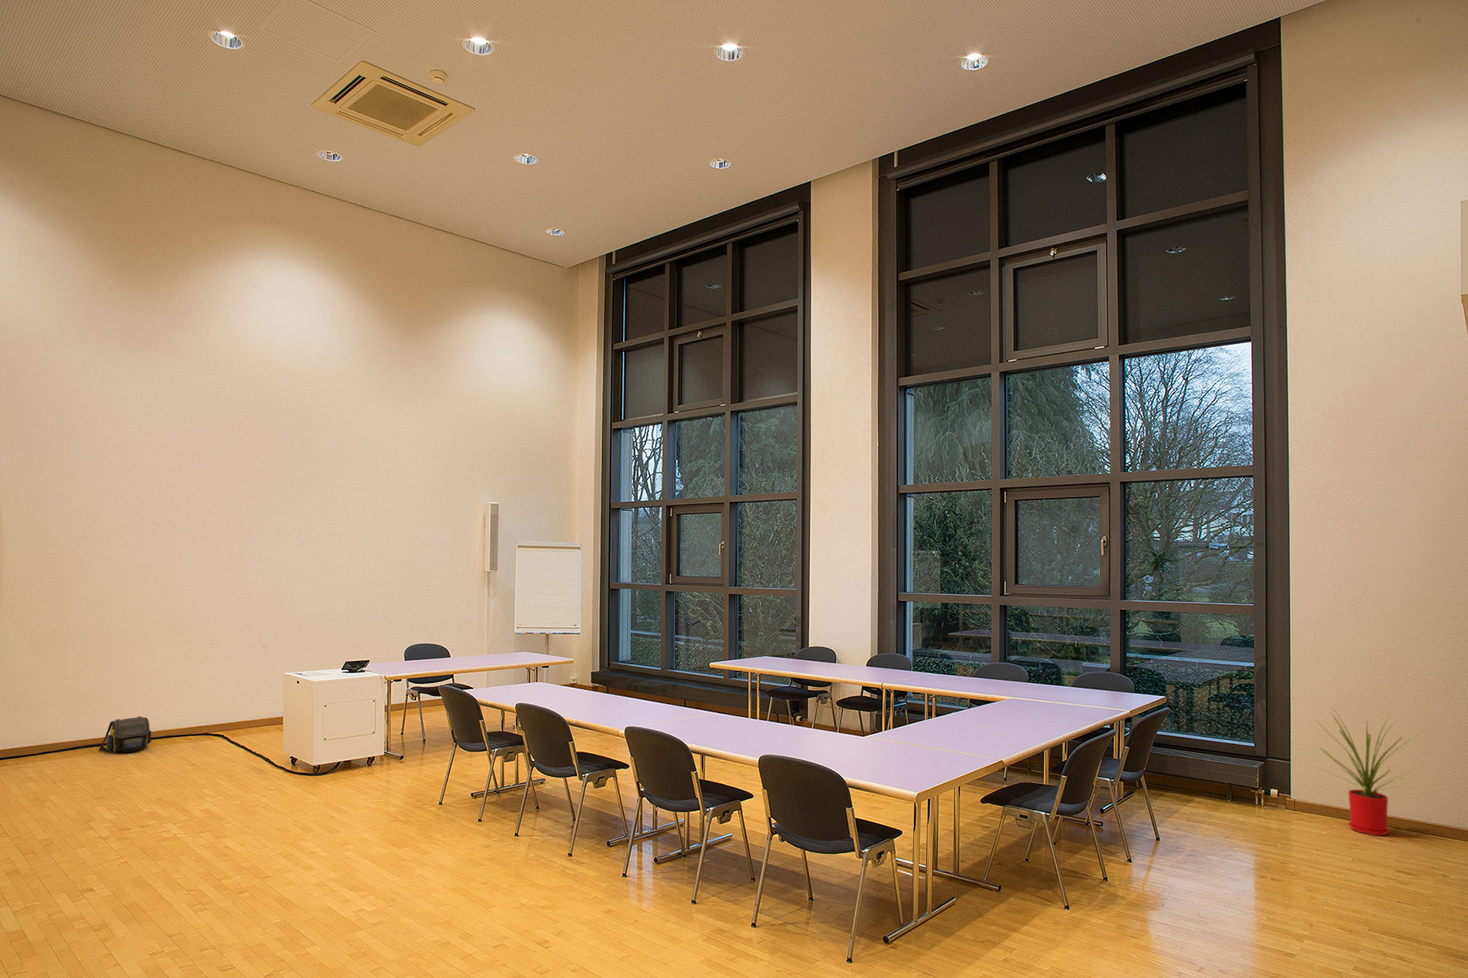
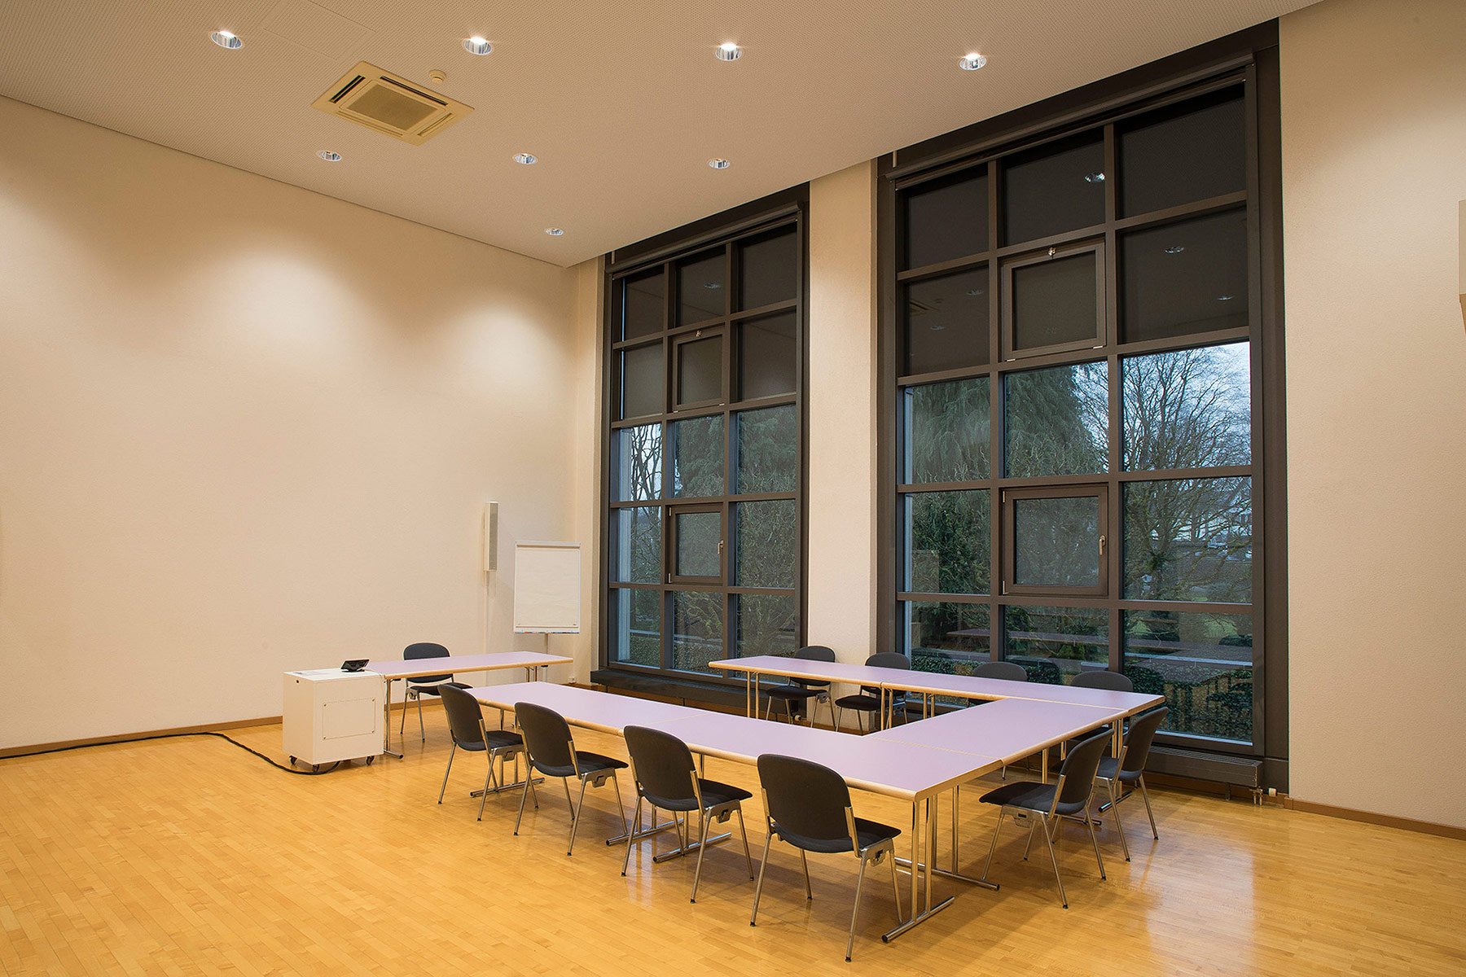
- shoulder bag (128, 734)
- house plant (1368, 771)
